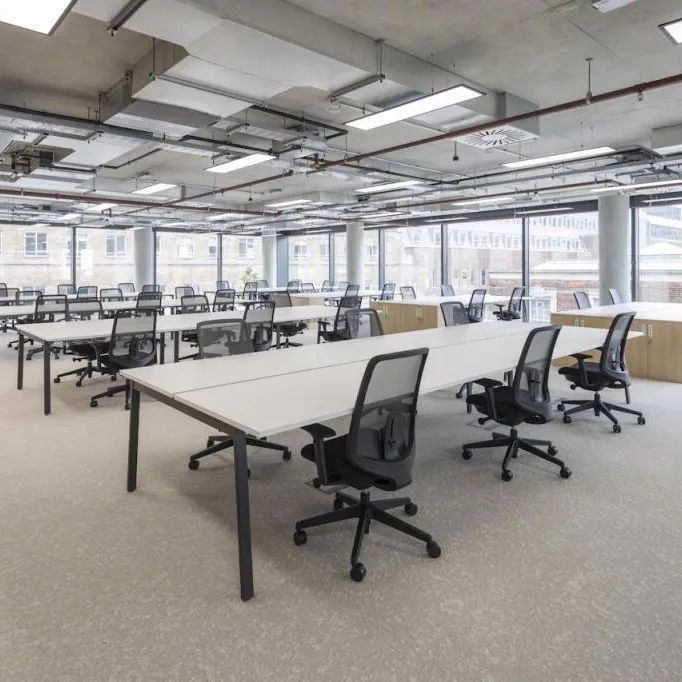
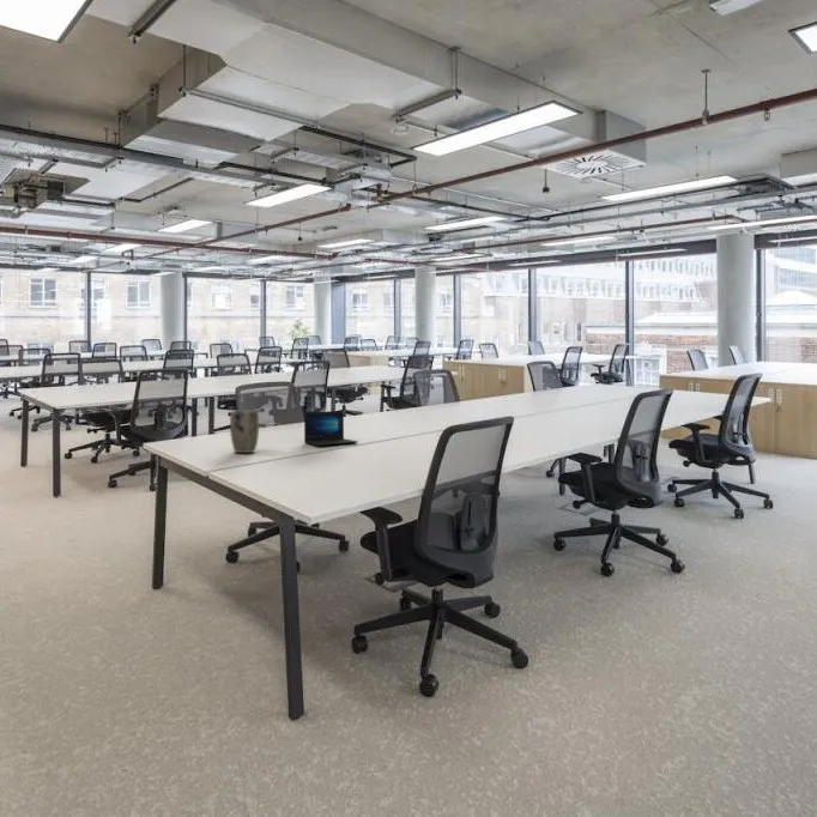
+ laptop (331, 426)
+ plant pot (244, 430)
